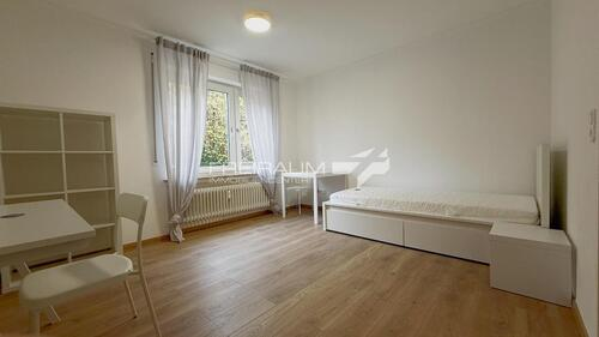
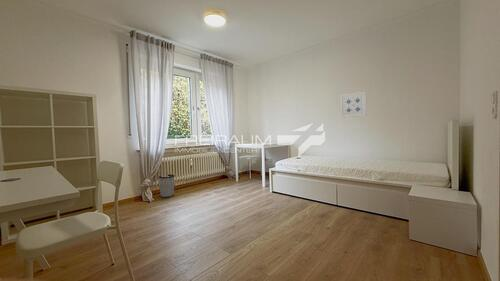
+ wall art (353, 105)
+ wastebasket (166, 185)
